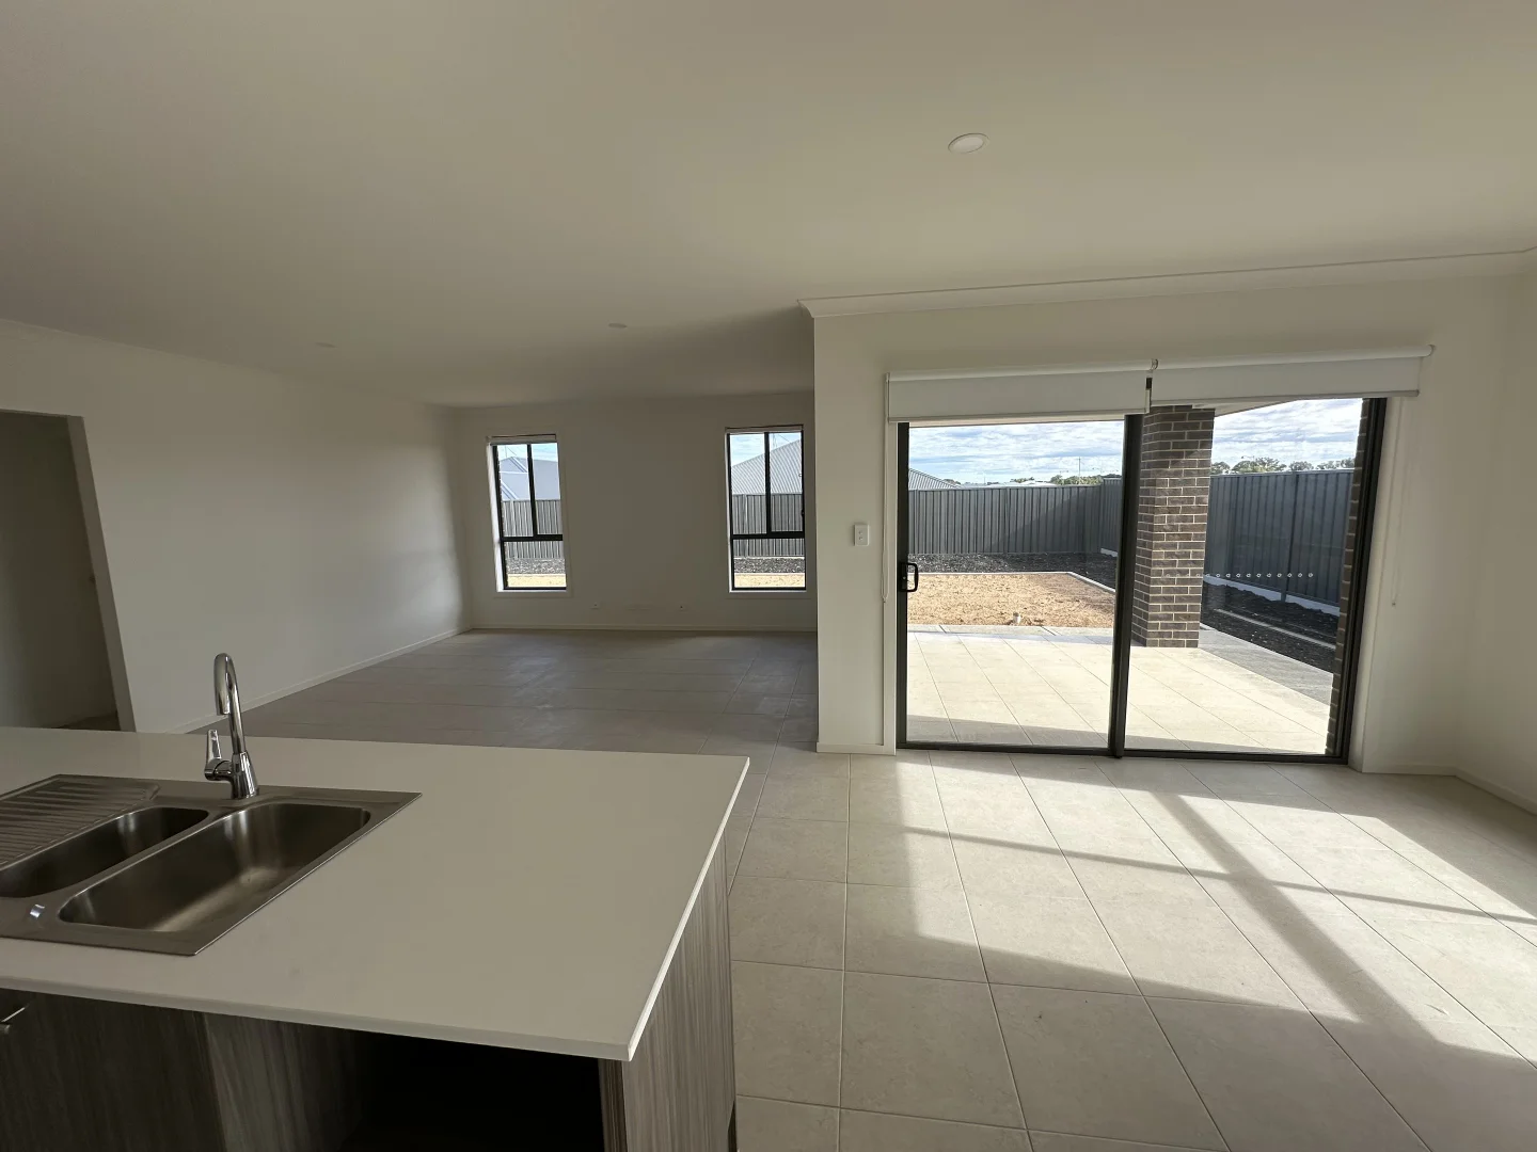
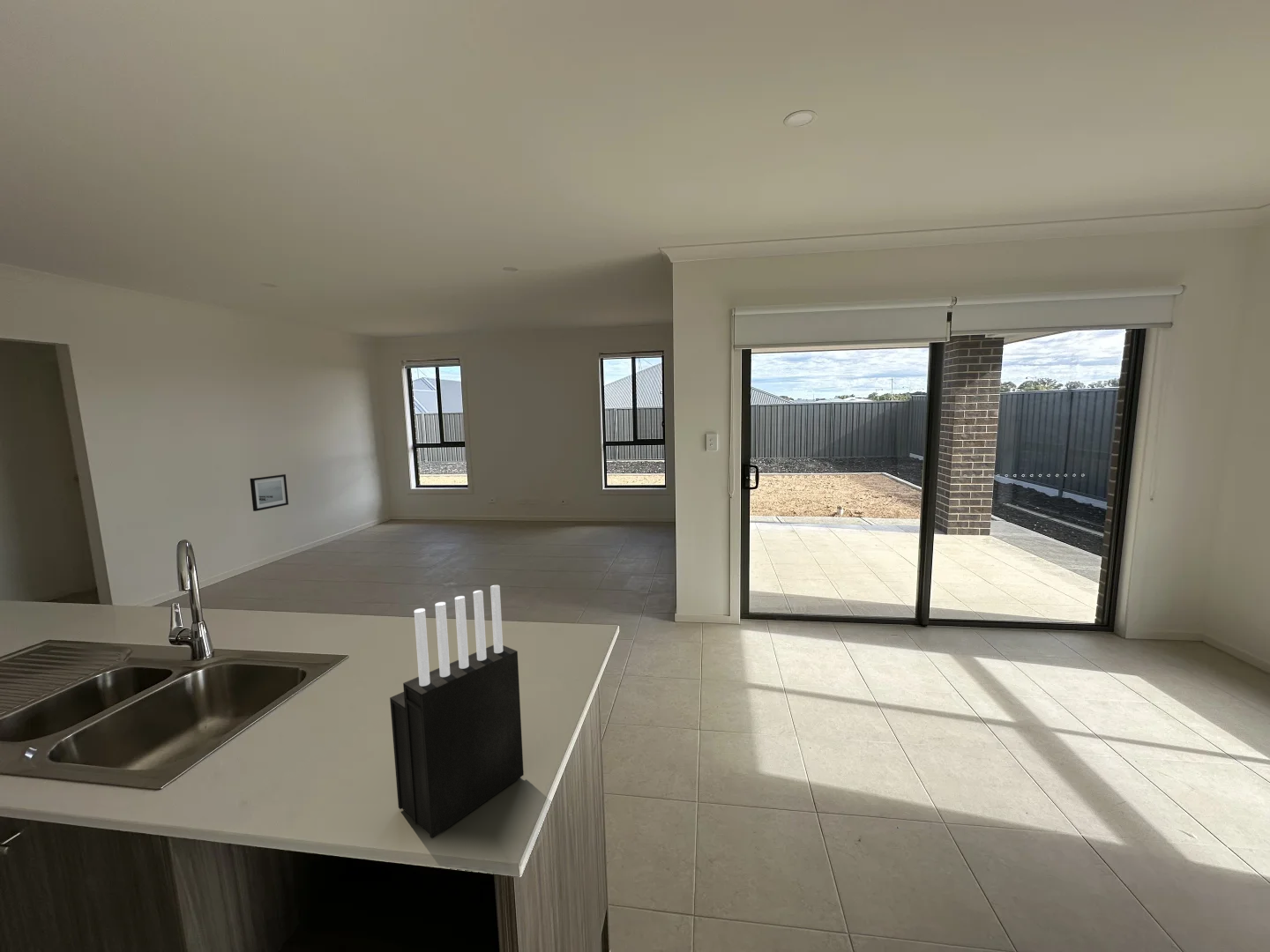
+ knife block (453, 692)
+ wall art (270, 492)
